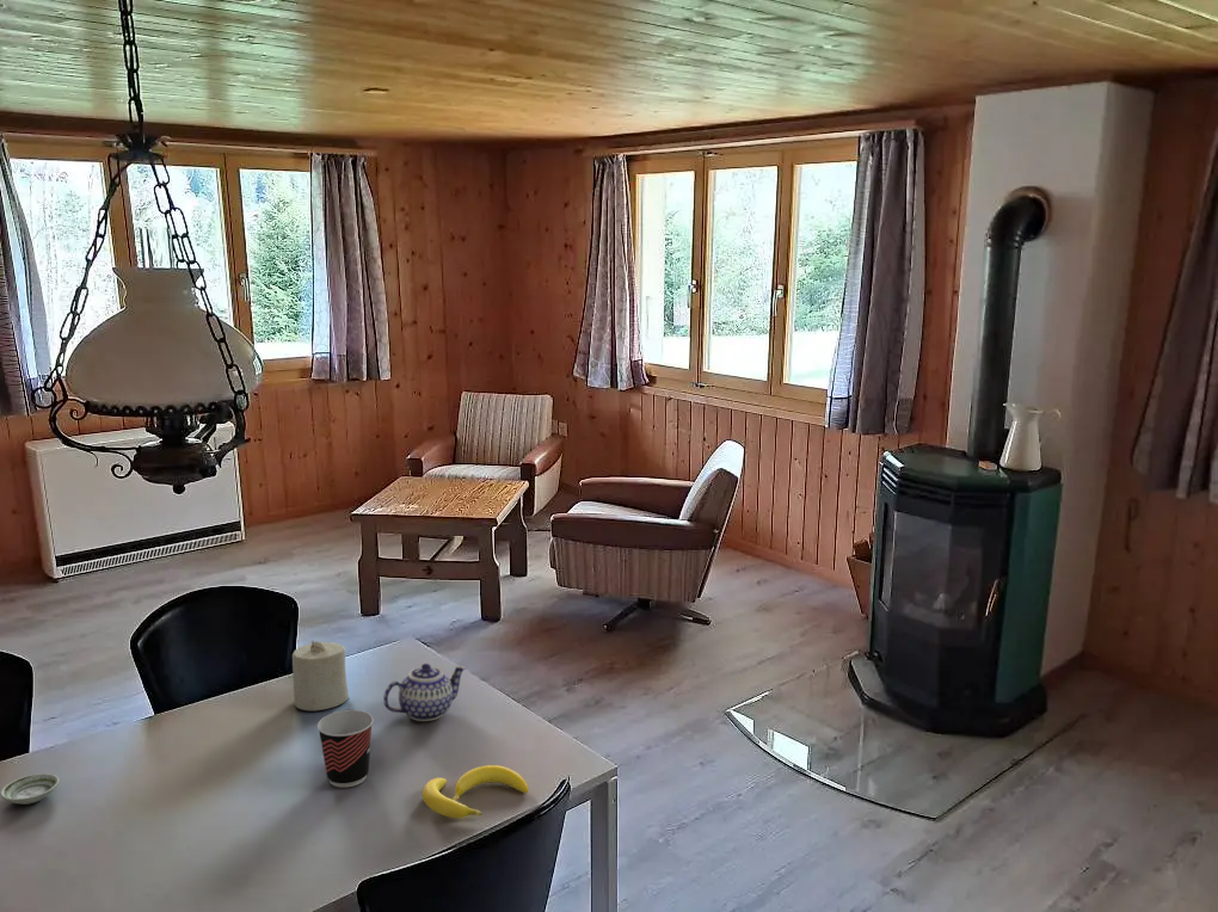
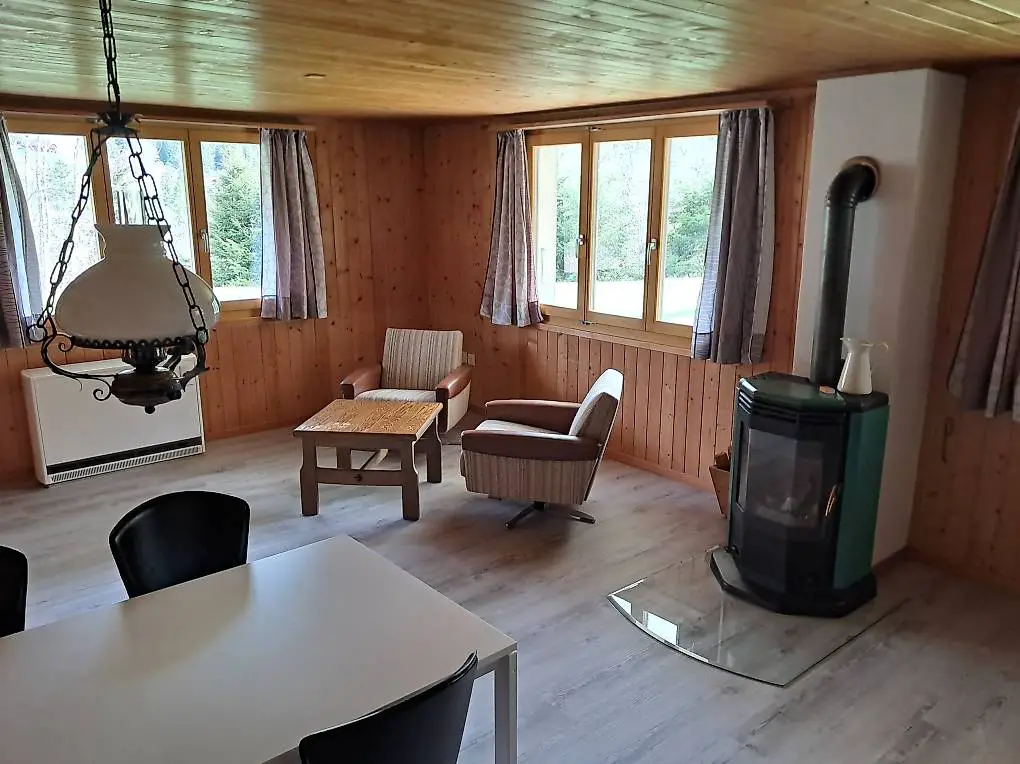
- saucer (30, 791)
- cup (346, 750)
- banana (472, 787)
- candle (320, 670)
- teapot (425, 689)
